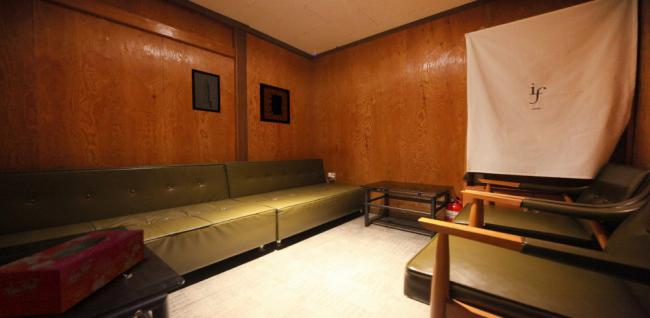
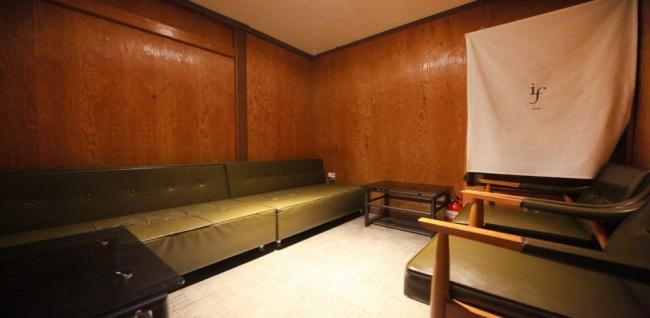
- wall decoration (276, 104)
- wall art (206, 91)
- tissue box (81, 264)
